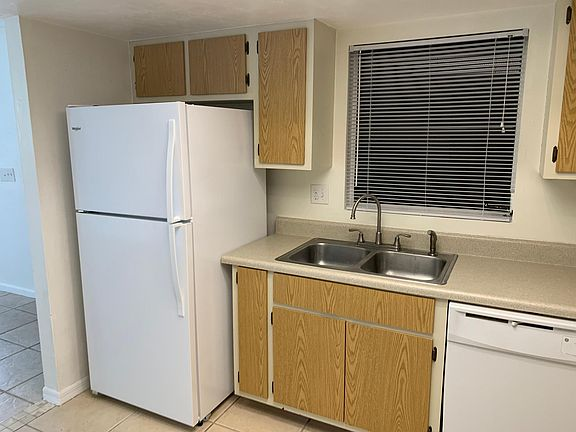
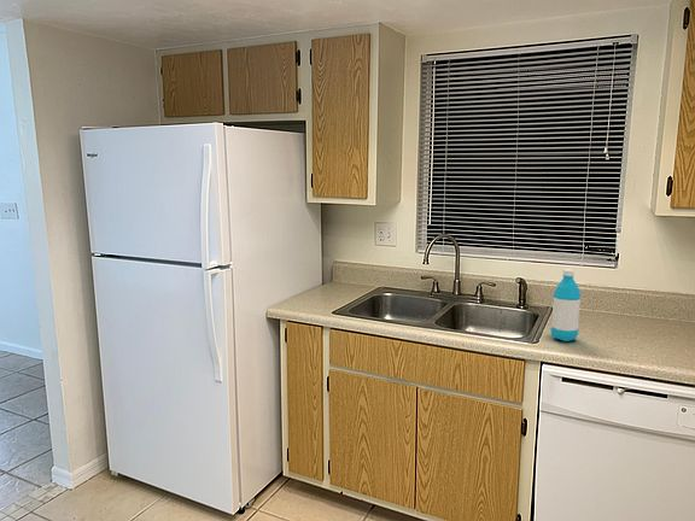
+ water bottle (566, 304)
